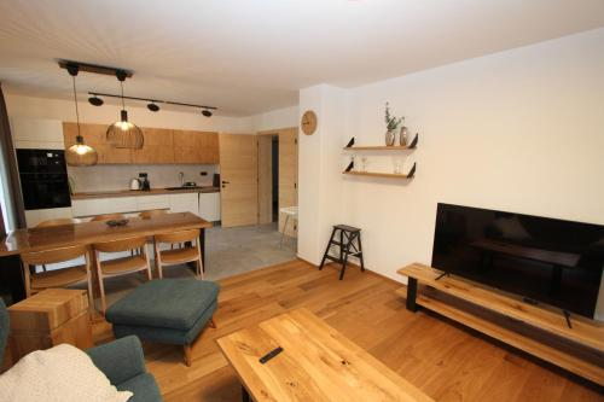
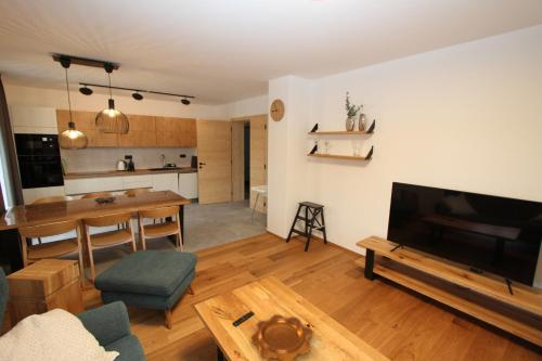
+ decorative bowl (282, 335)
